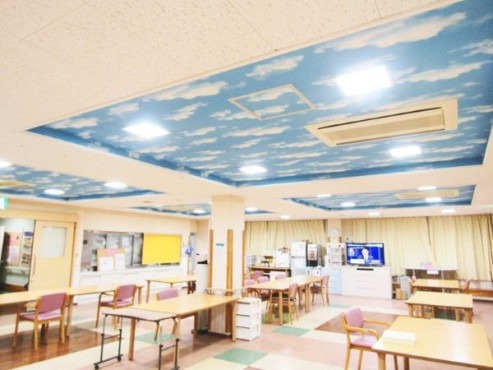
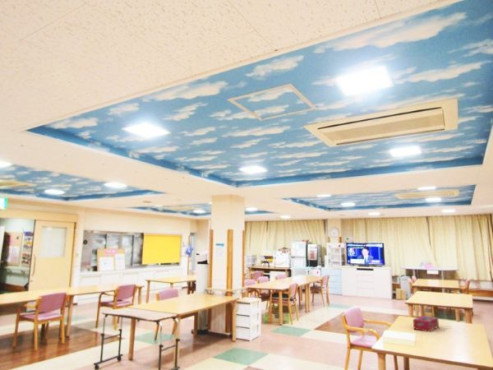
+ tissue box (426, 323)
